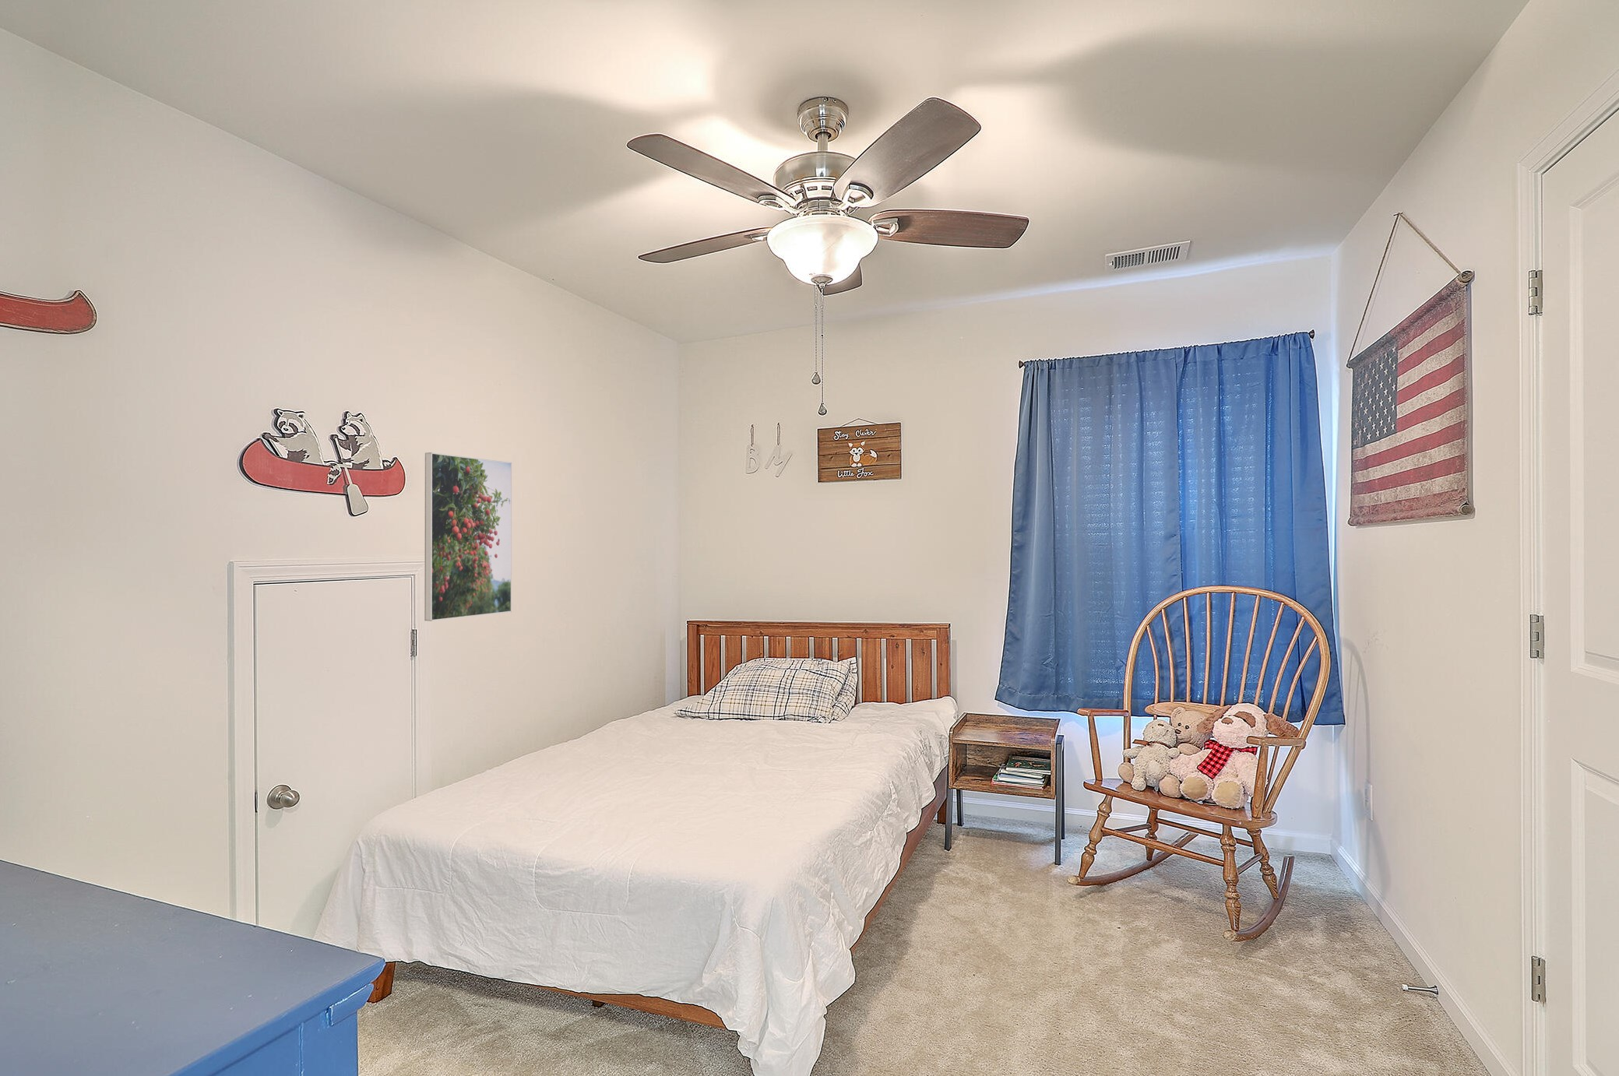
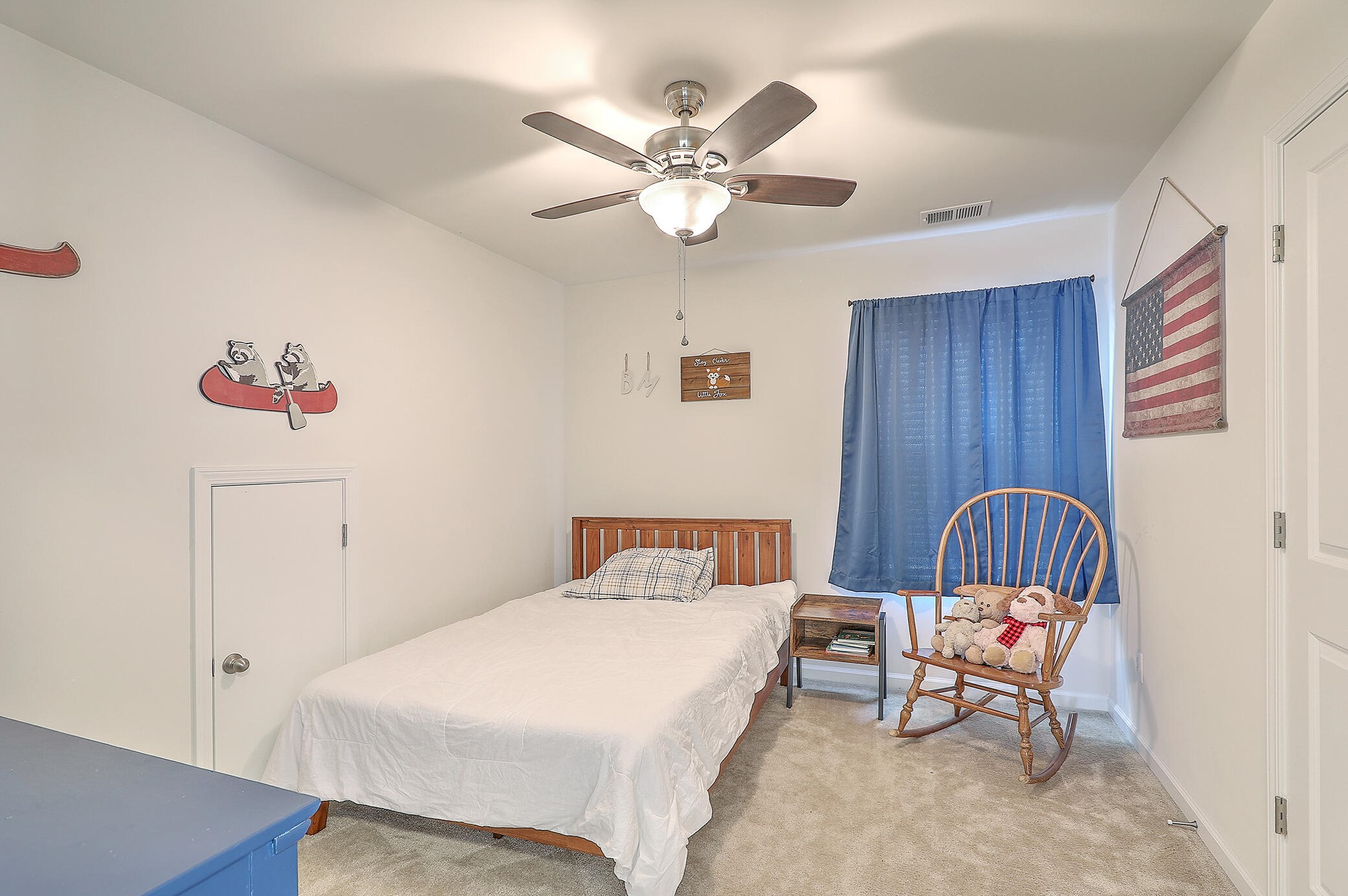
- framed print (471, 537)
